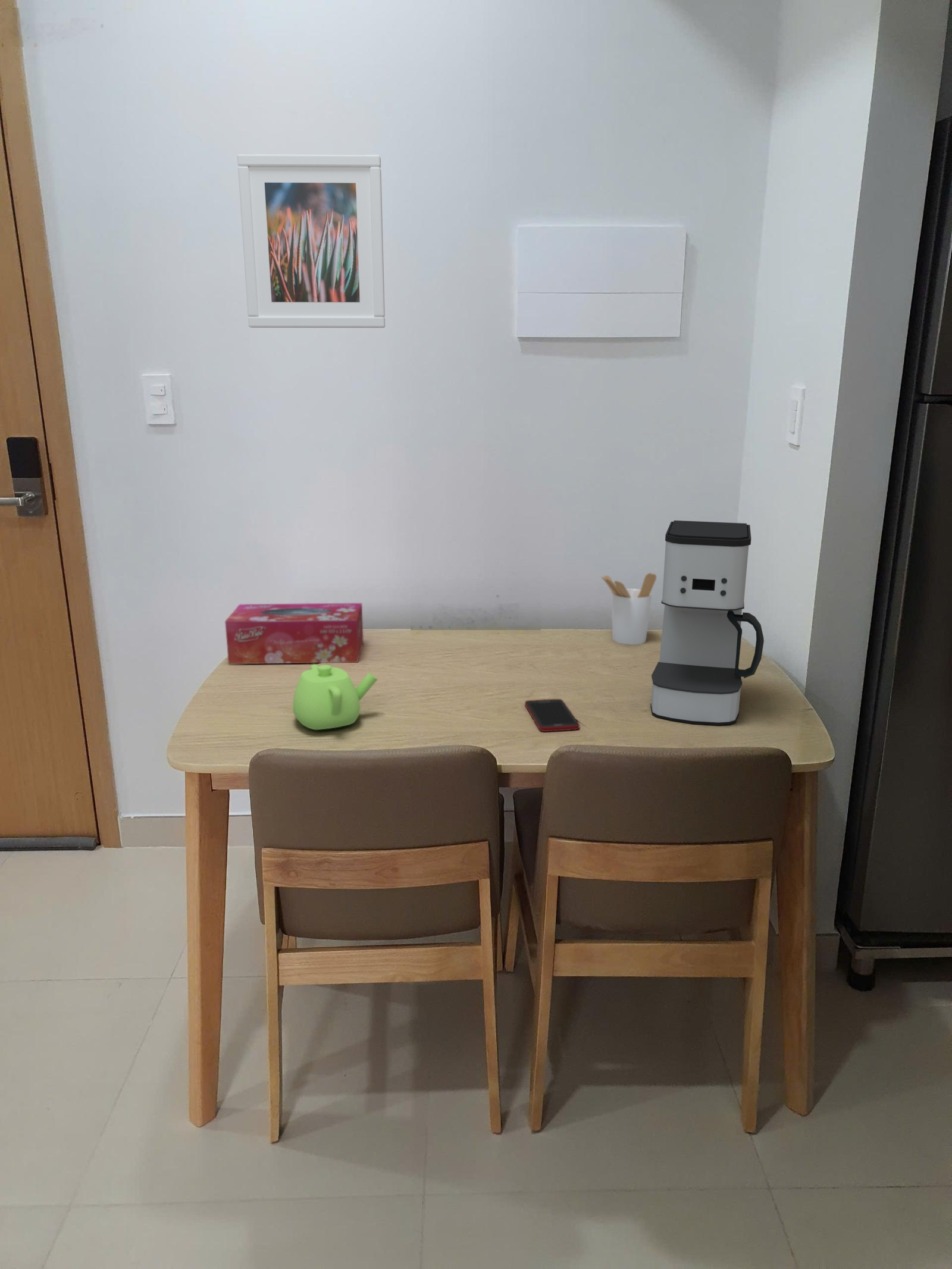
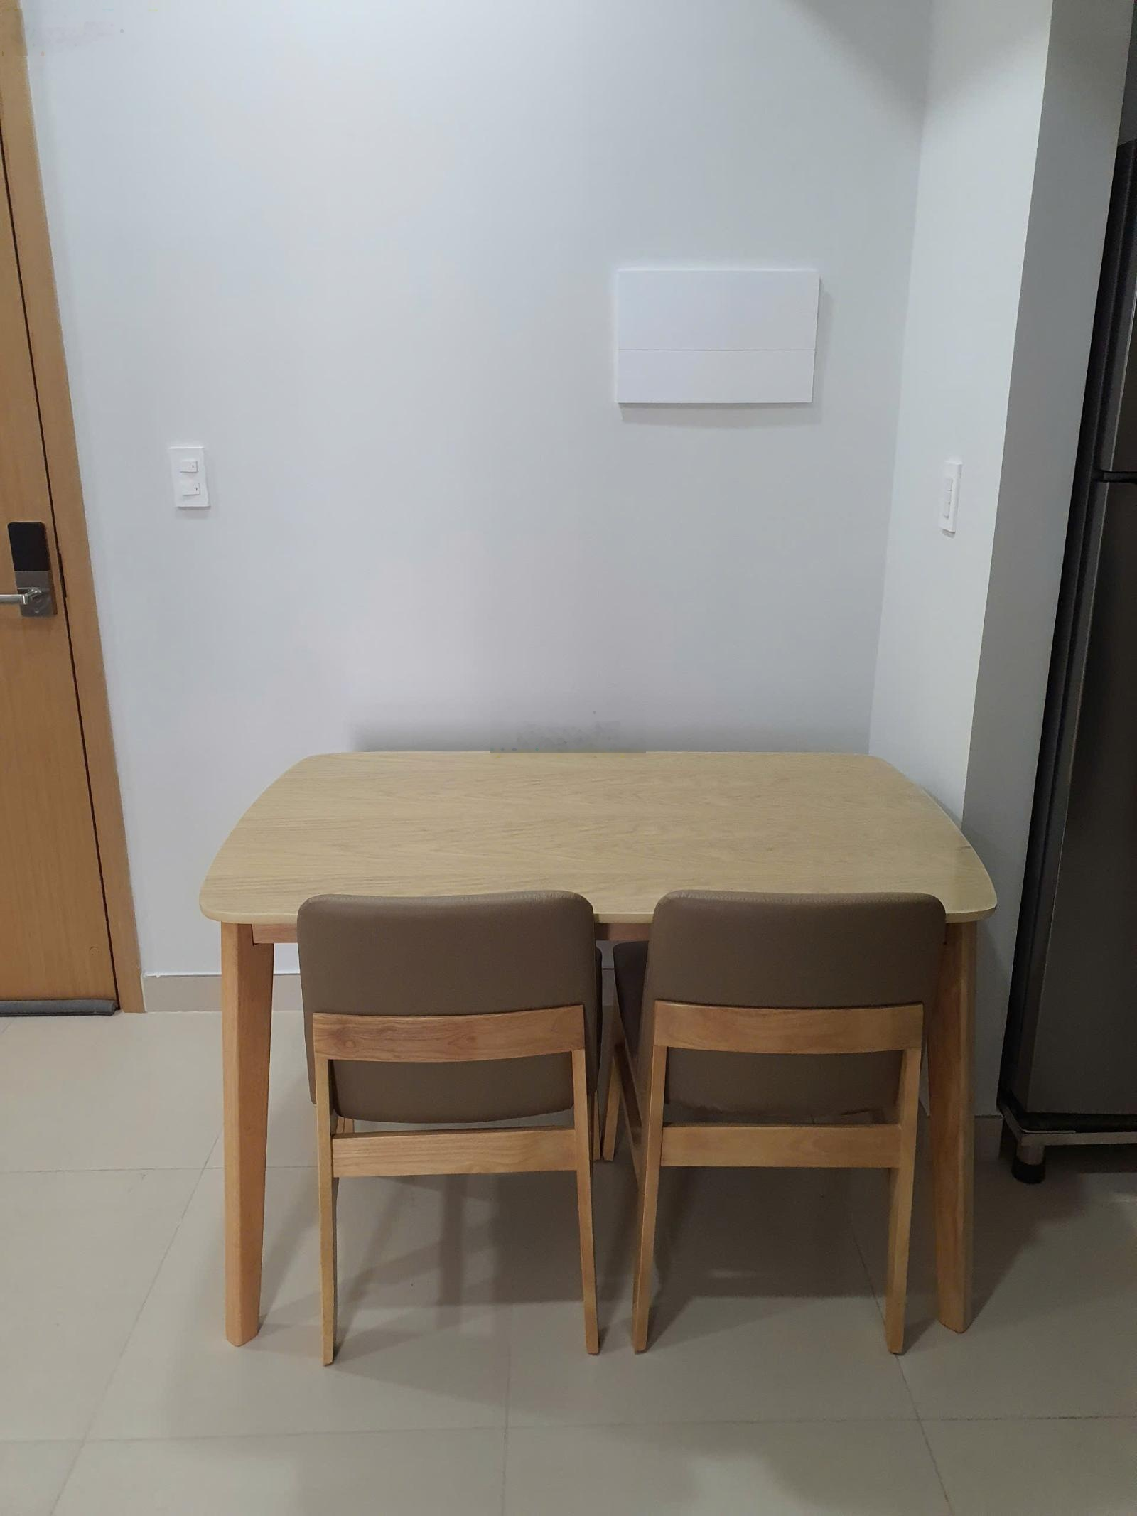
- cell phone (551, 715)
- tissue box (297, 632)
- coffee maker (709, 620)
- teapot (336, 692)
- utensil holder (625, 607)
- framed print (313, 243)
